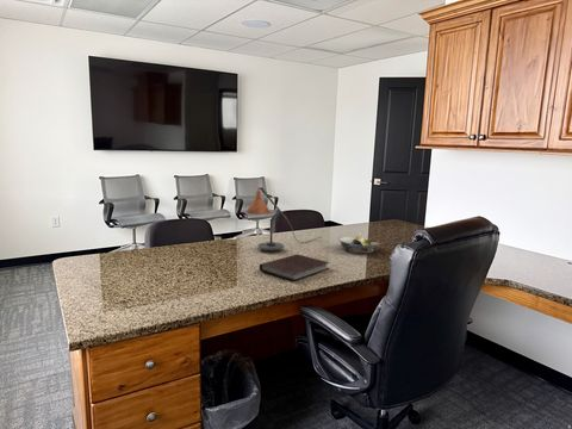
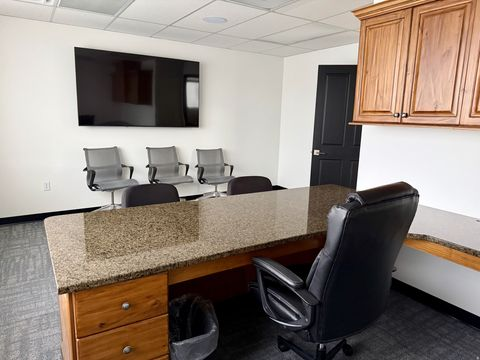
- desk lamp (286, 217)
- notebook (294, 266)
- decorative bowl (361, 242)
